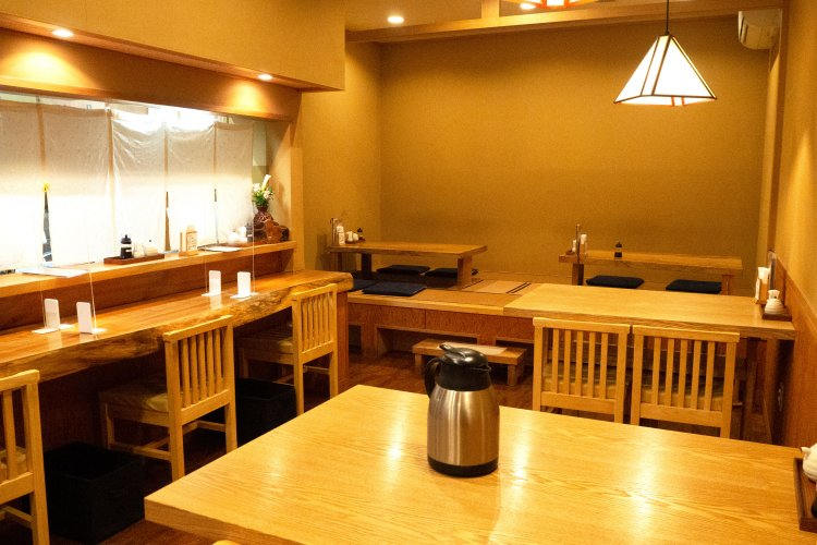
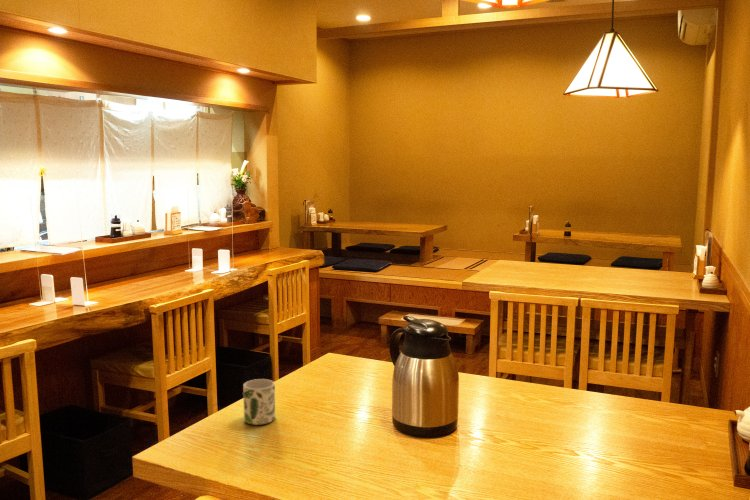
+ mug (260, 398)
